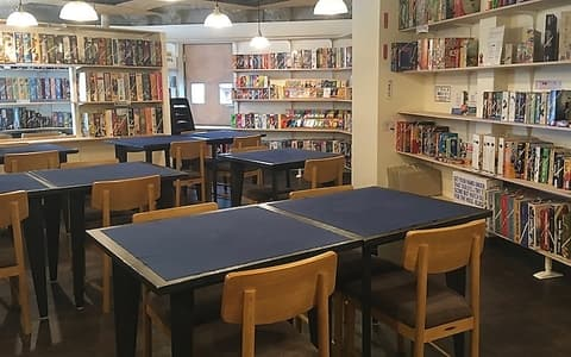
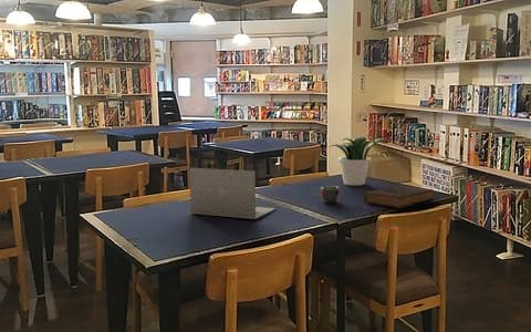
+ laptop (233, 188)
+ potted plant (358, 160)
+ mug (330, 195)
+ book (398, 196)
